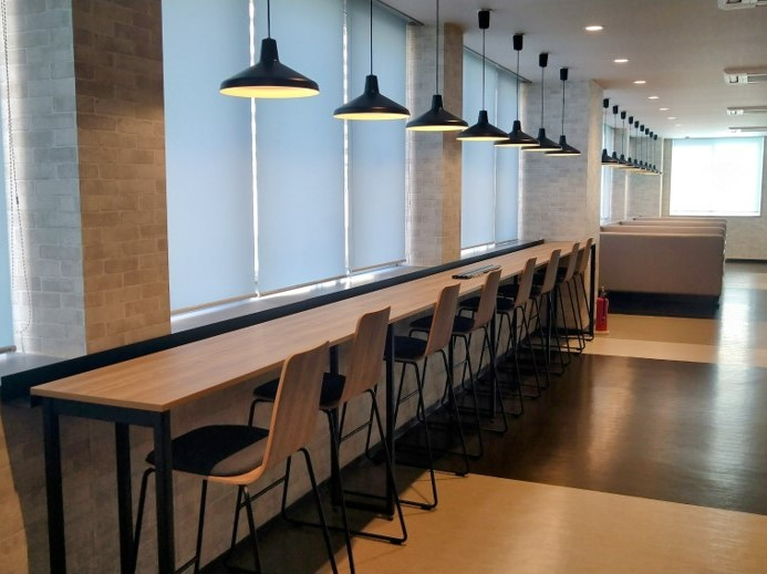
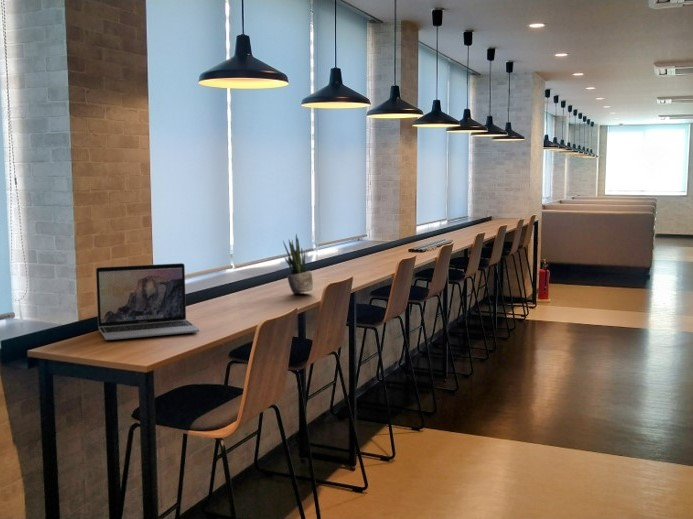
+ laptop (147, 299)
+ potted plant (297, 263)
